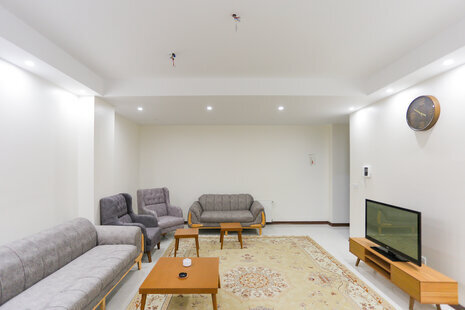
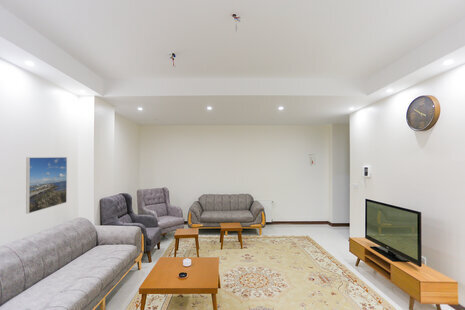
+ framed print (48, 182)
